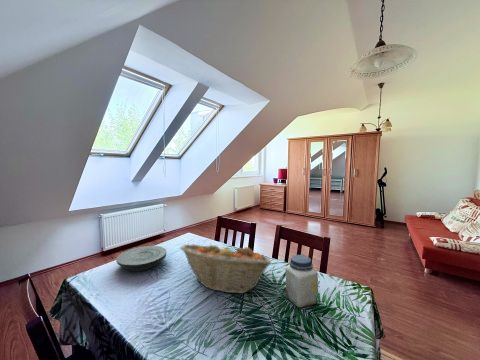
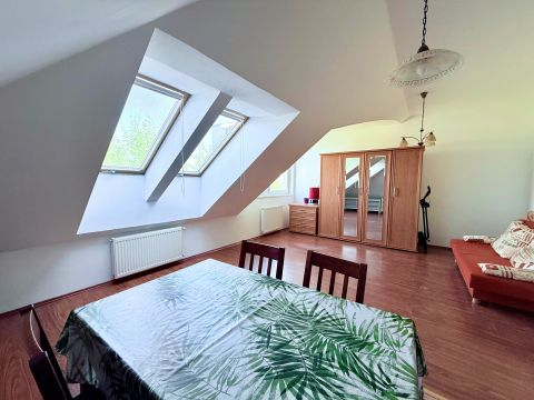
- jar (301, 278)
- fruit basket (224, 260)
- plate (142, 258)
